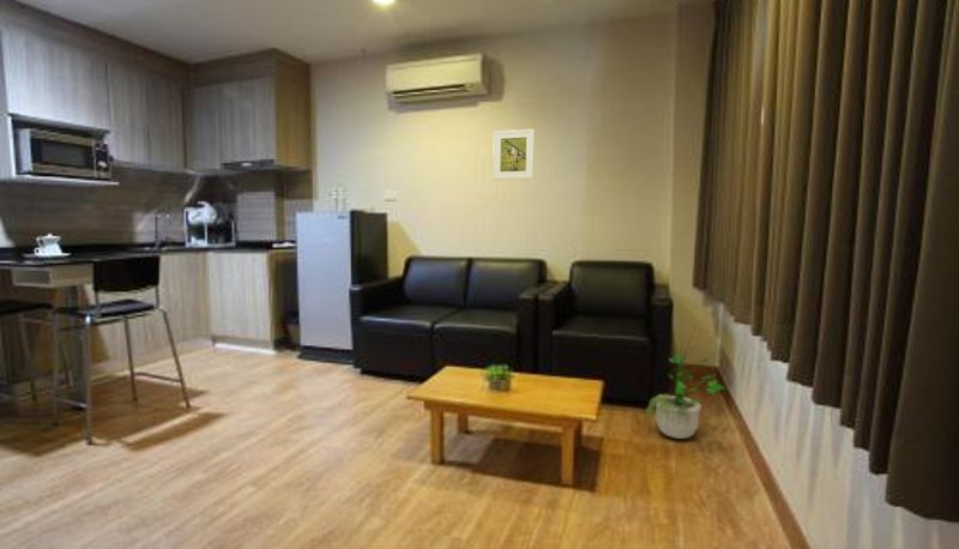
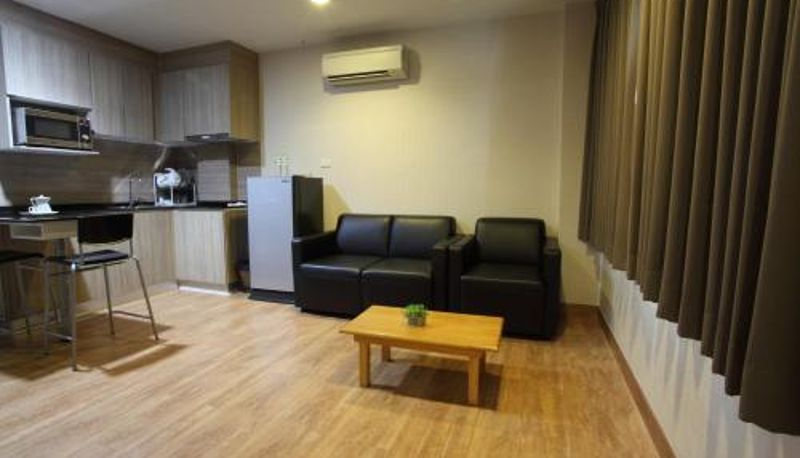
- potted plant (682, 385)
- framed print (513, 155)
